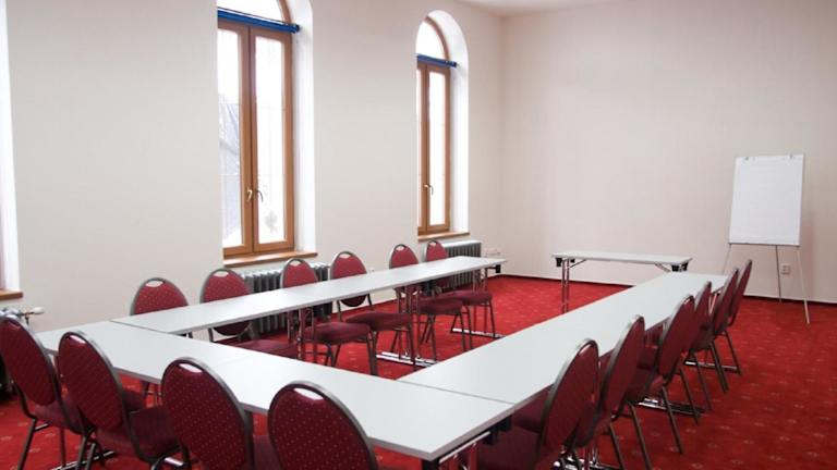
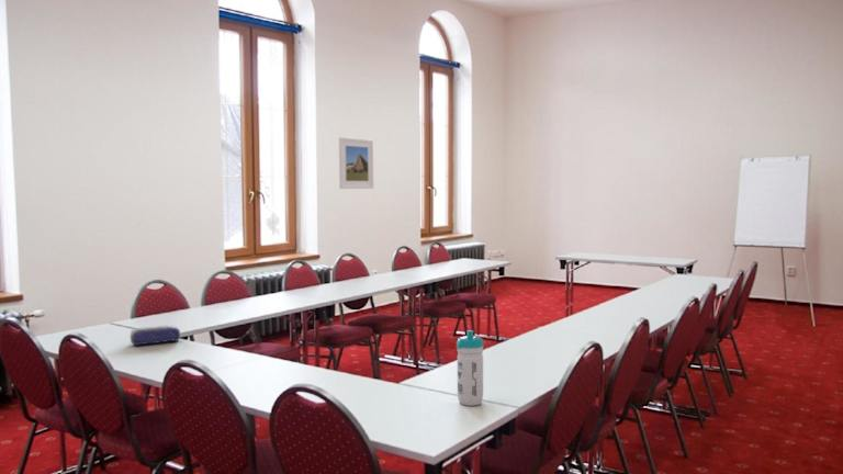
+ water bottle (470, 366)
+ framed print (357, 163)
+ pencil case (155, 335)
